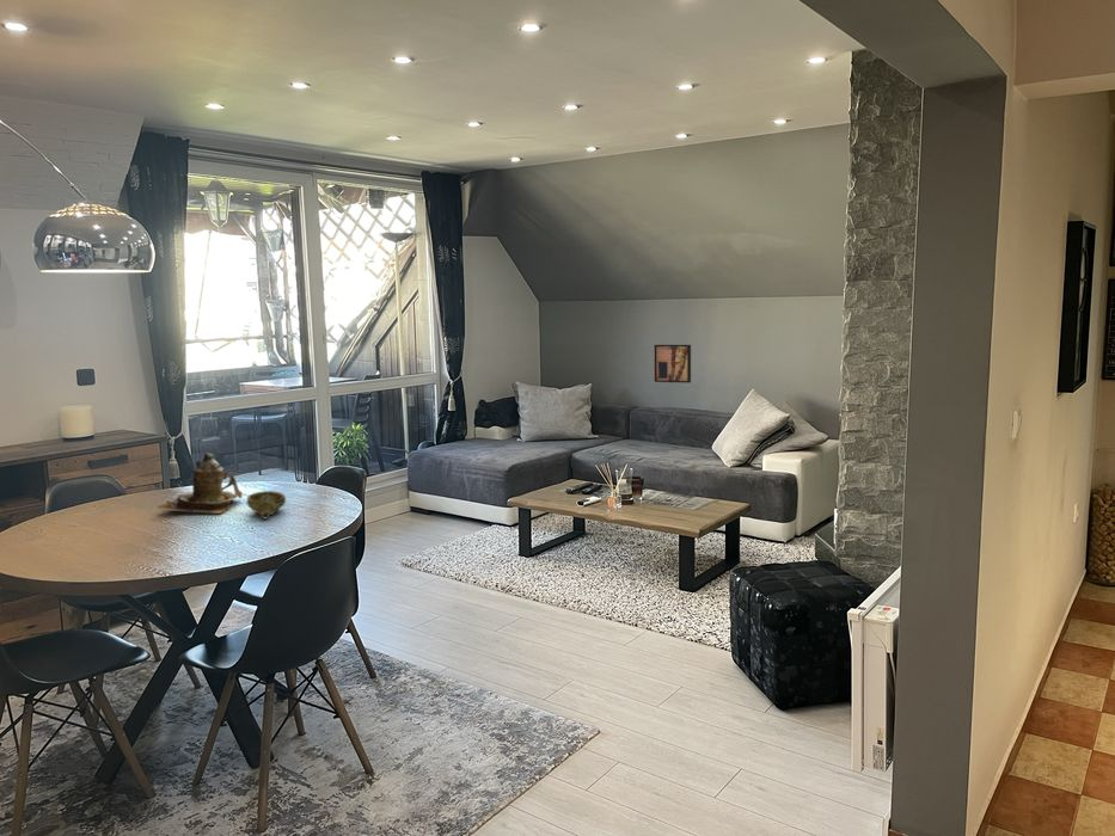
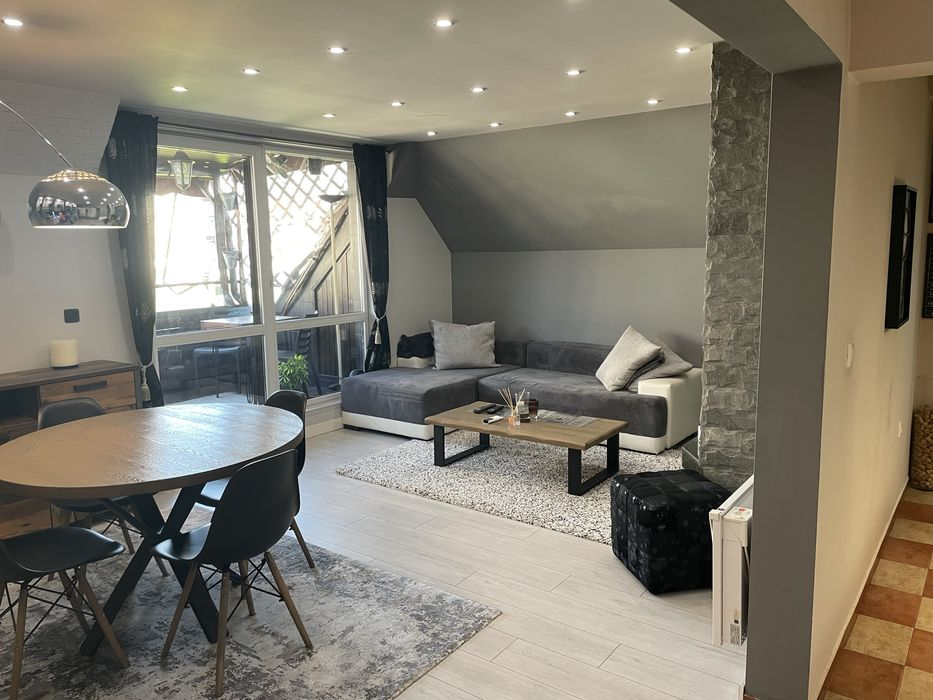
- wall art (672, 363)
- decorative bowl (265, 503)
- teapot (200, 480)
